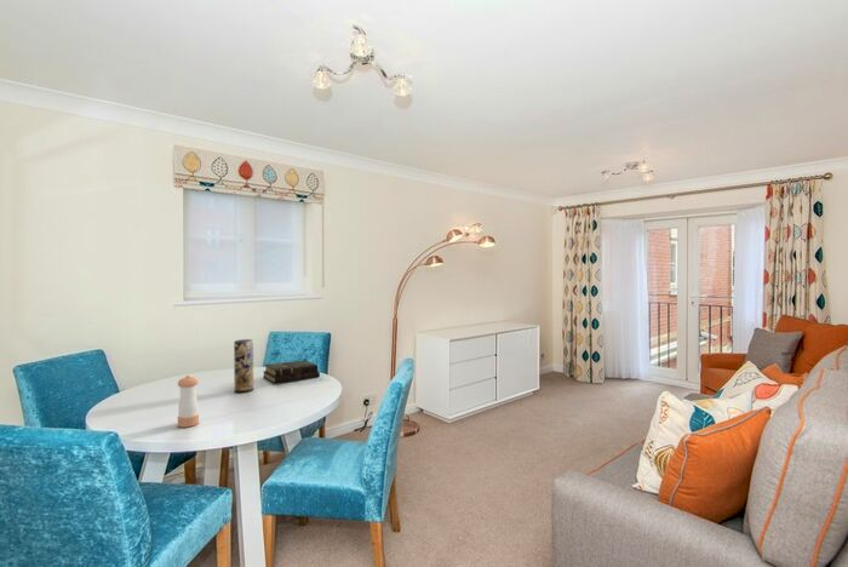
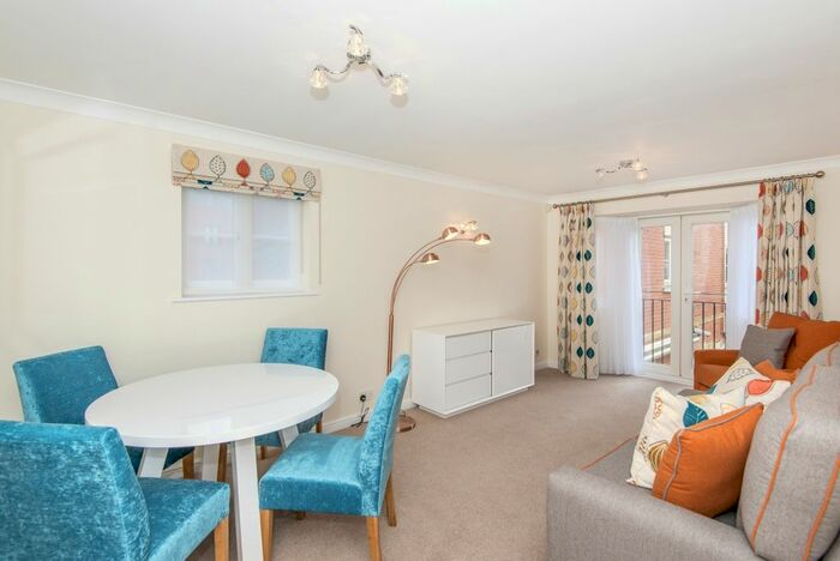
- vase (243, 365)
- pepper shaker (188, 400)
- book (291, 371)
